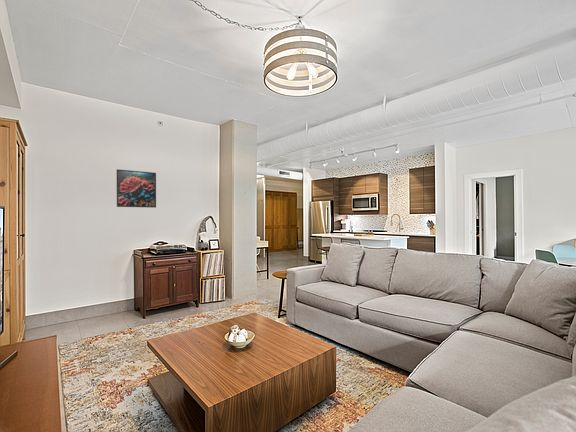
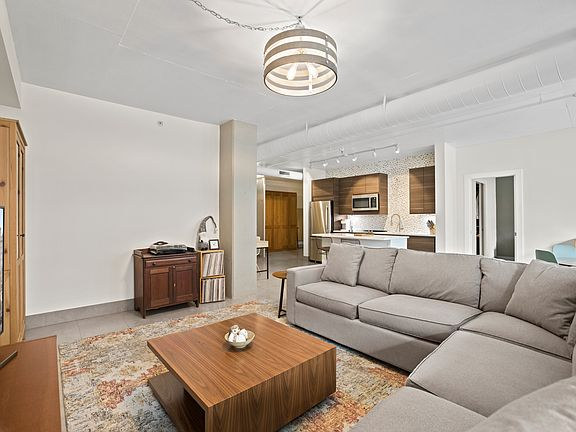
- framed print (137, 189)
